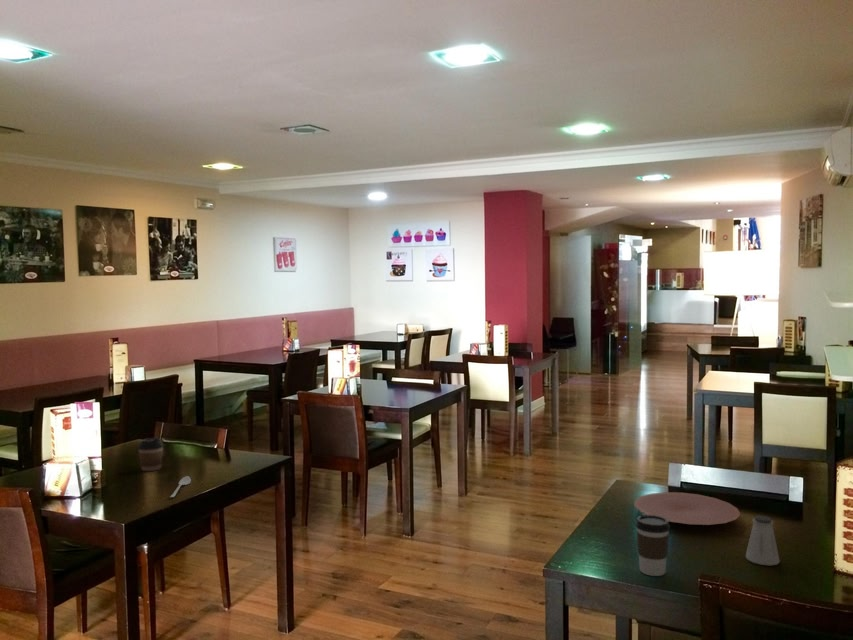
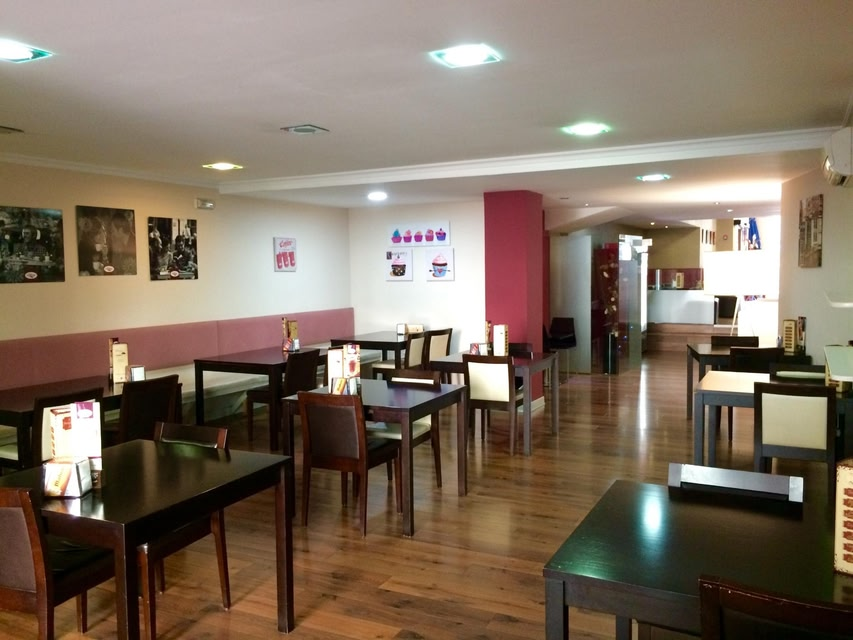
- plate (685, 511)
- coffee cup (652, 545)
- spoon (179, 486)
- coffee cup (150, 453)
- saltshaker (762, 538)
